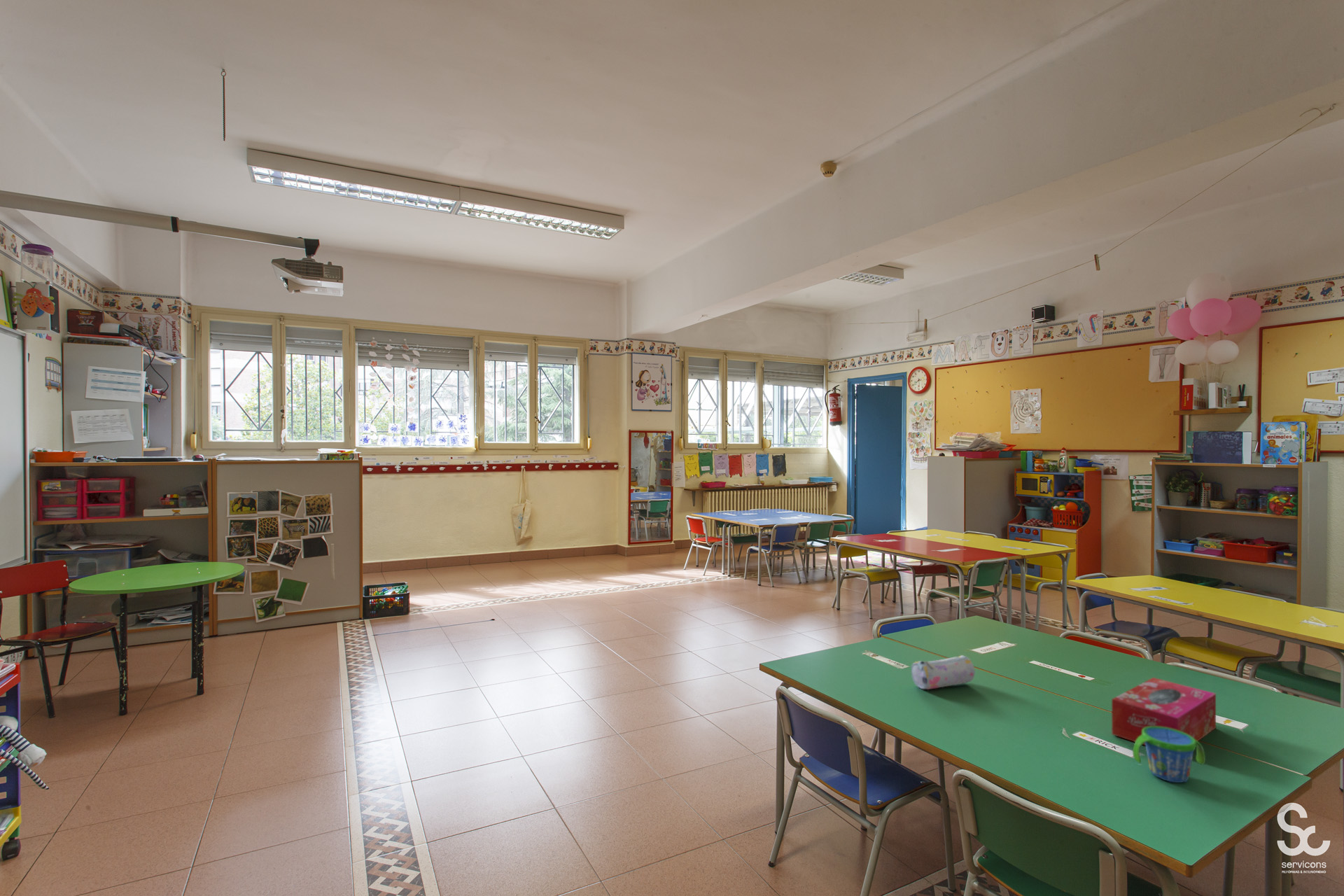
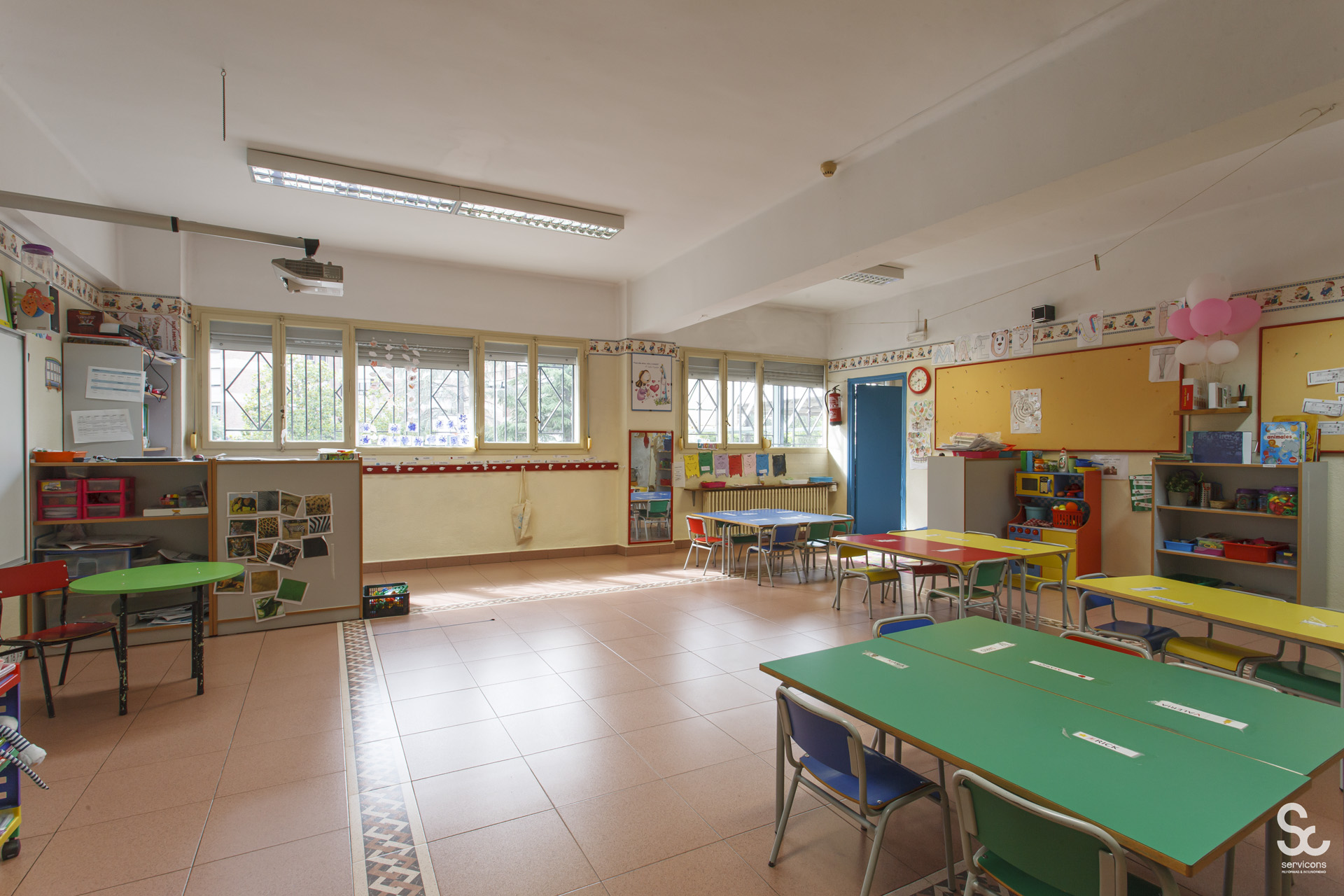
- snack cup (1168, 755)
- pencil case (942, 671)
- tissue box (1164, 713)
